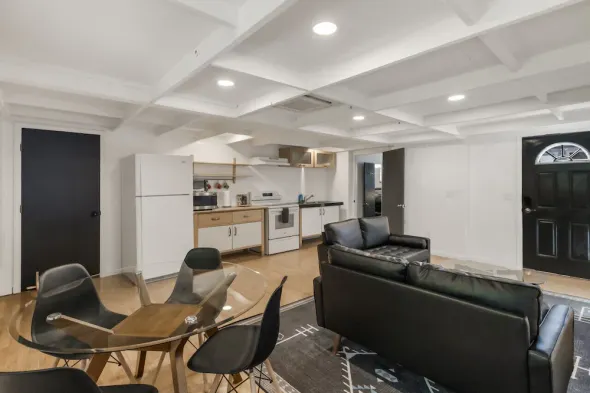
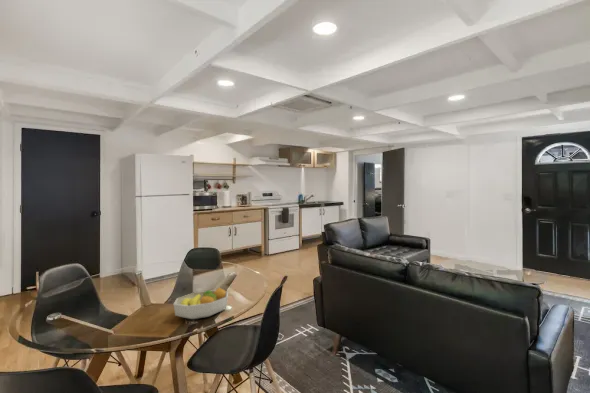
+ fruit bowl (202, 301)
